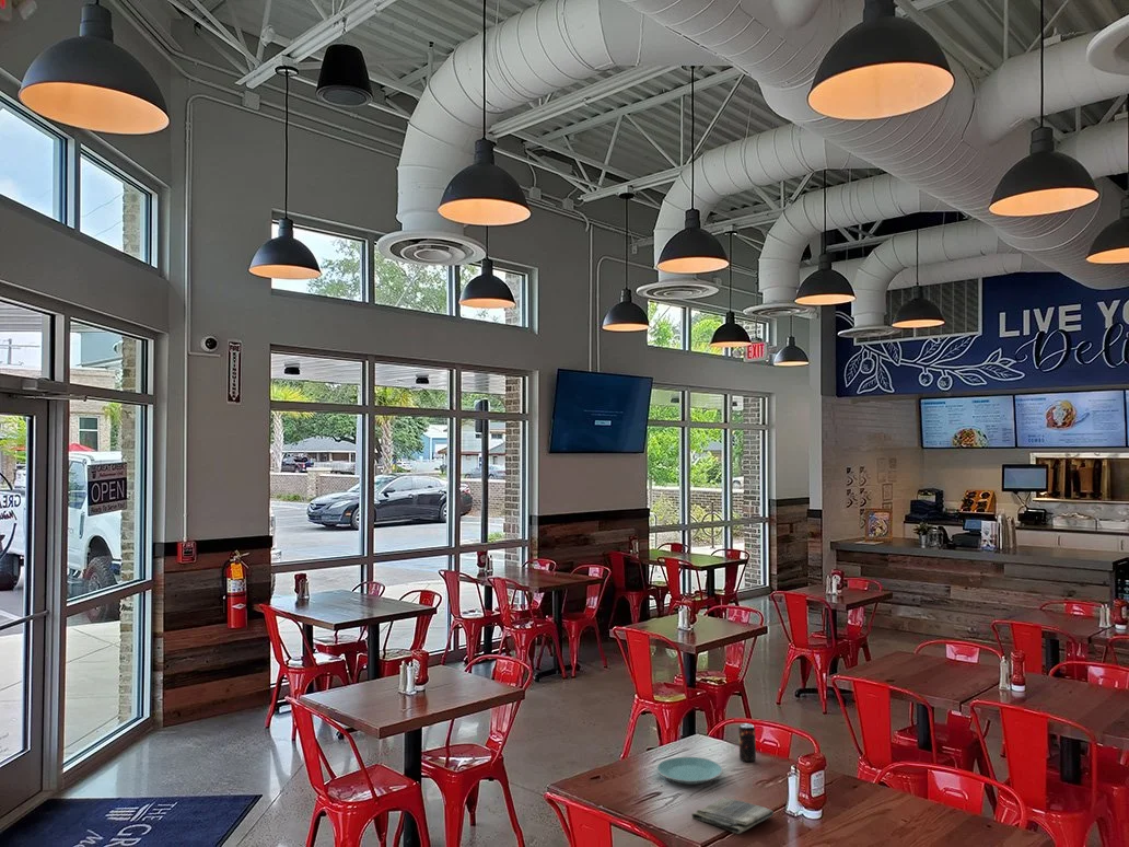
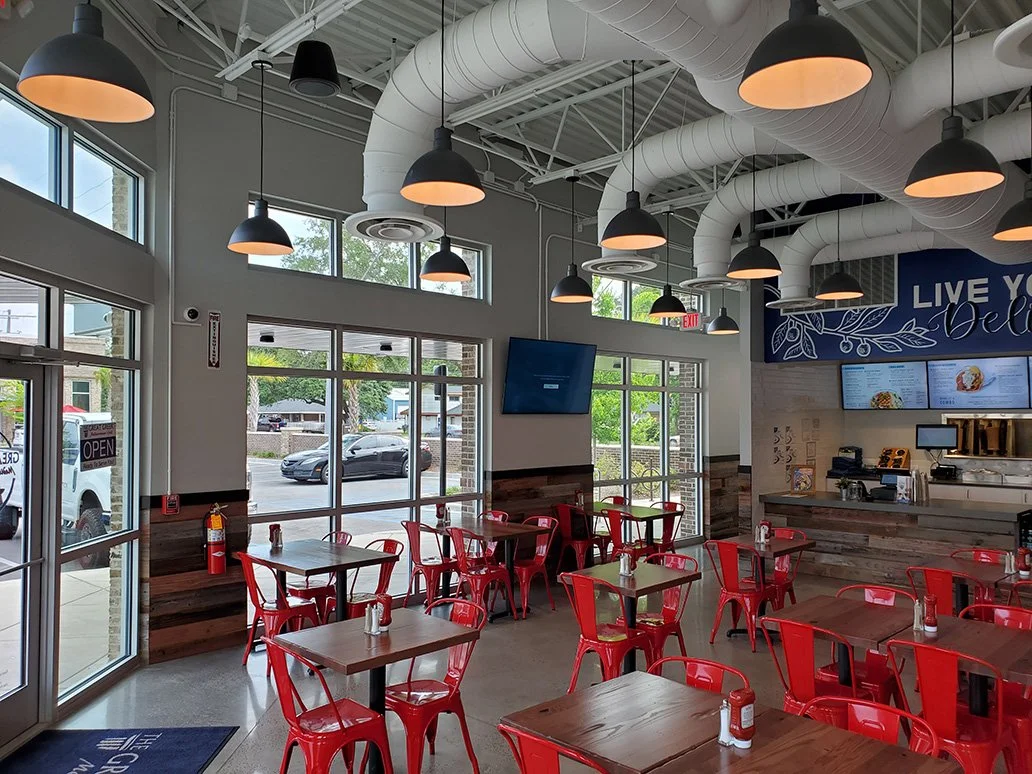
- plate (689, 771)
- dish towel (732, 812)
- beverage can (747, 742)
